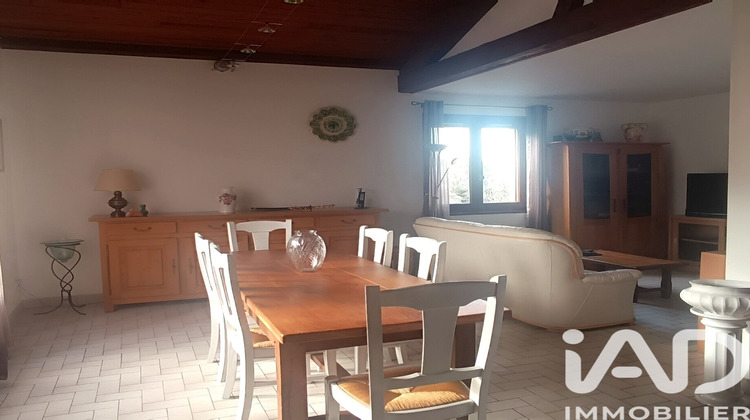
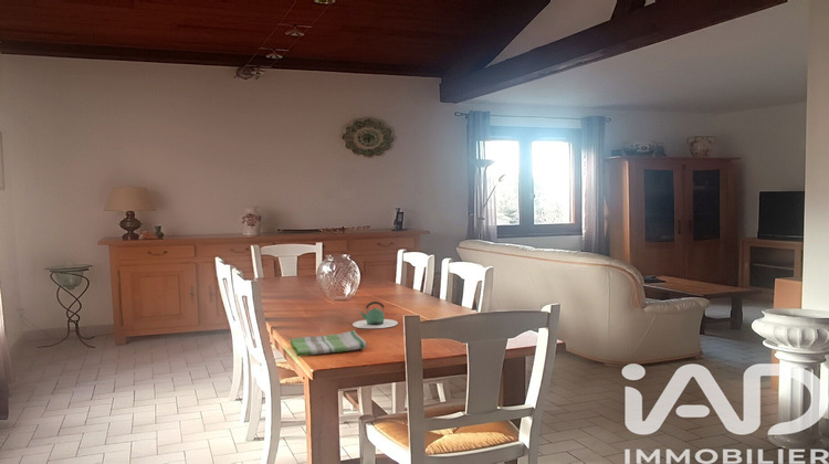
+ dish towel (327, 342)
+ teapot (375, 312)
